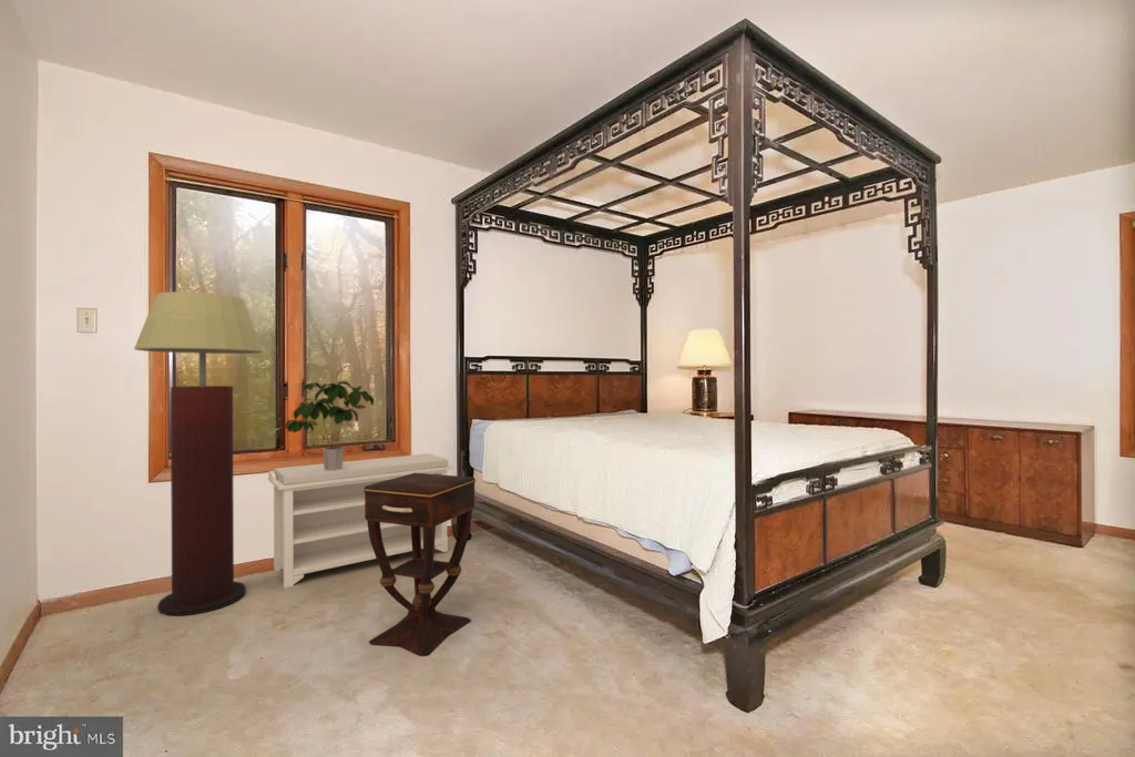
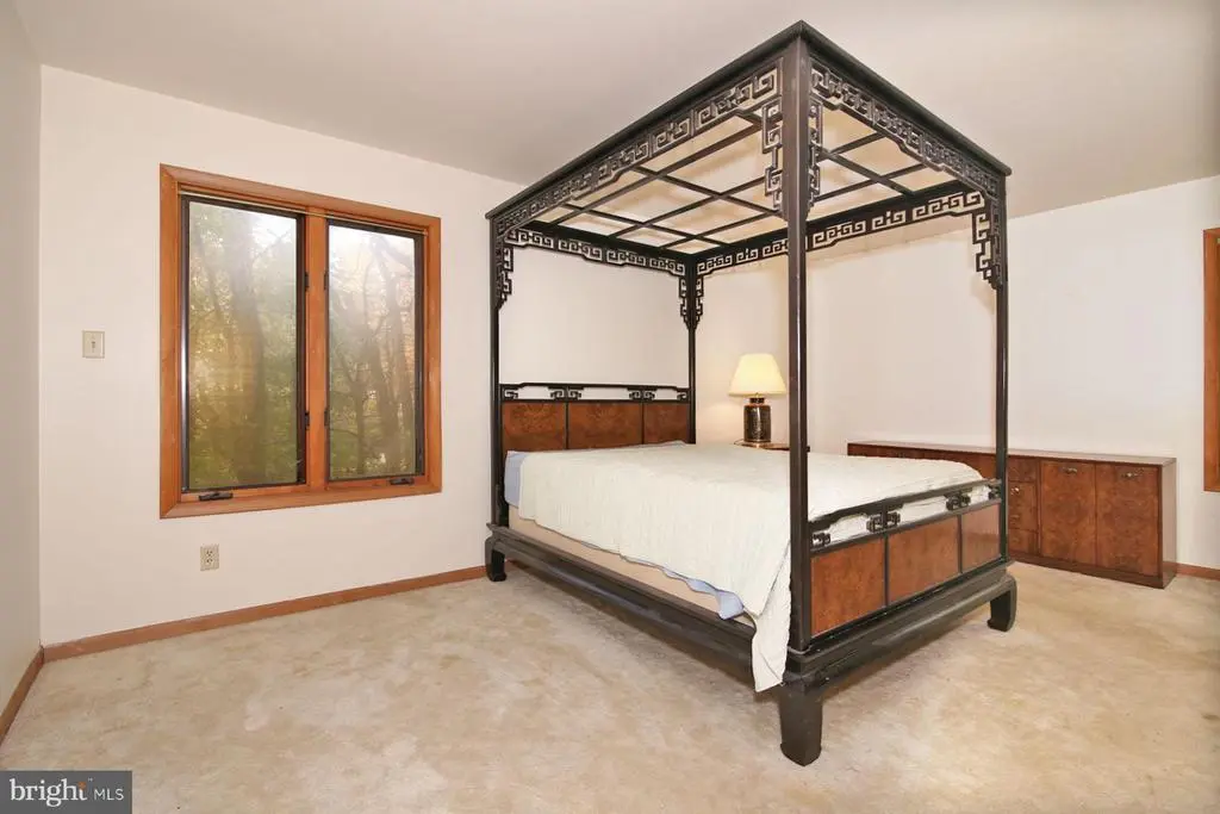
- bench (364, 511)
- floor lamp (203, 448)
- potted plant (331, 424)
- side table (421, 555)
